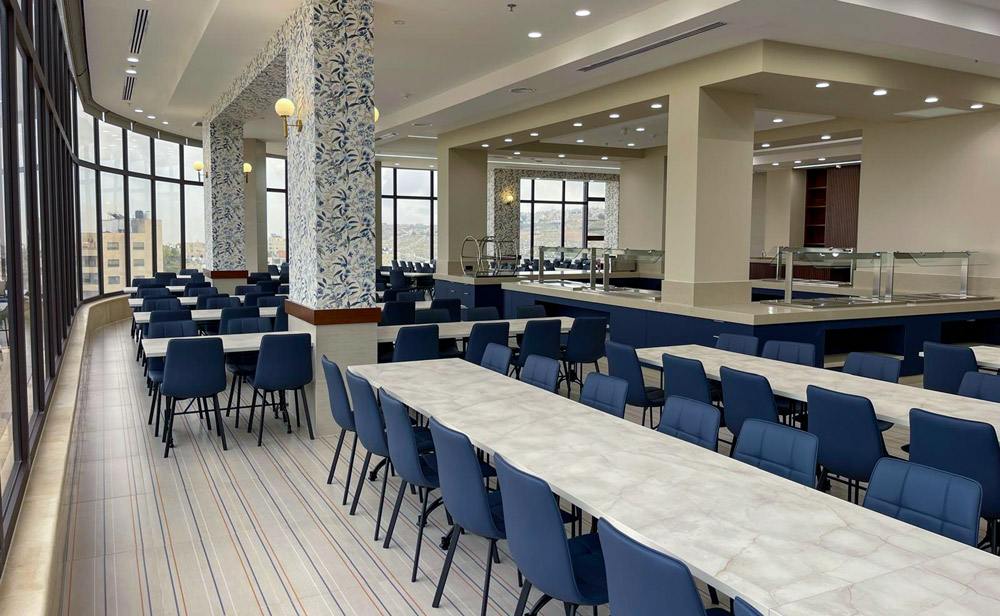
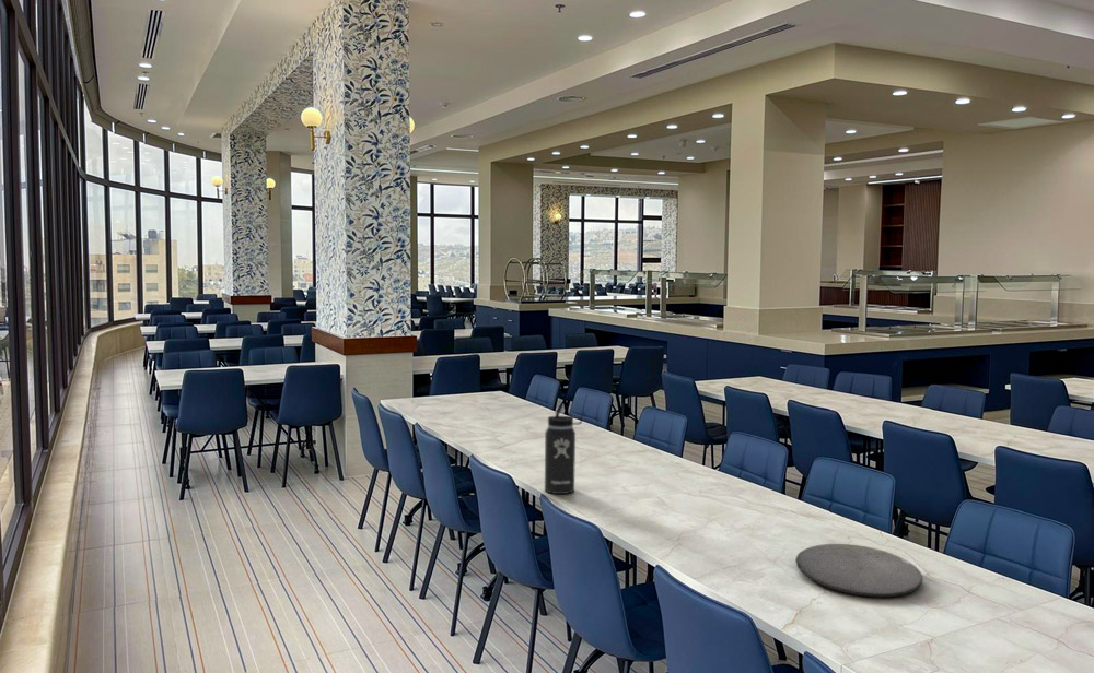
+ thermos bottle (563, 447)
+ plate (857, 568)
